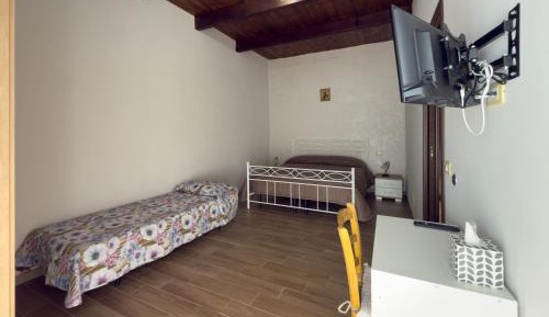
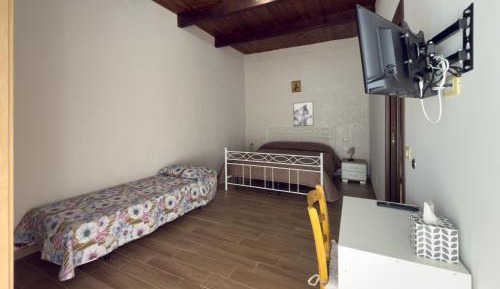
+ wall art (303, 114)
